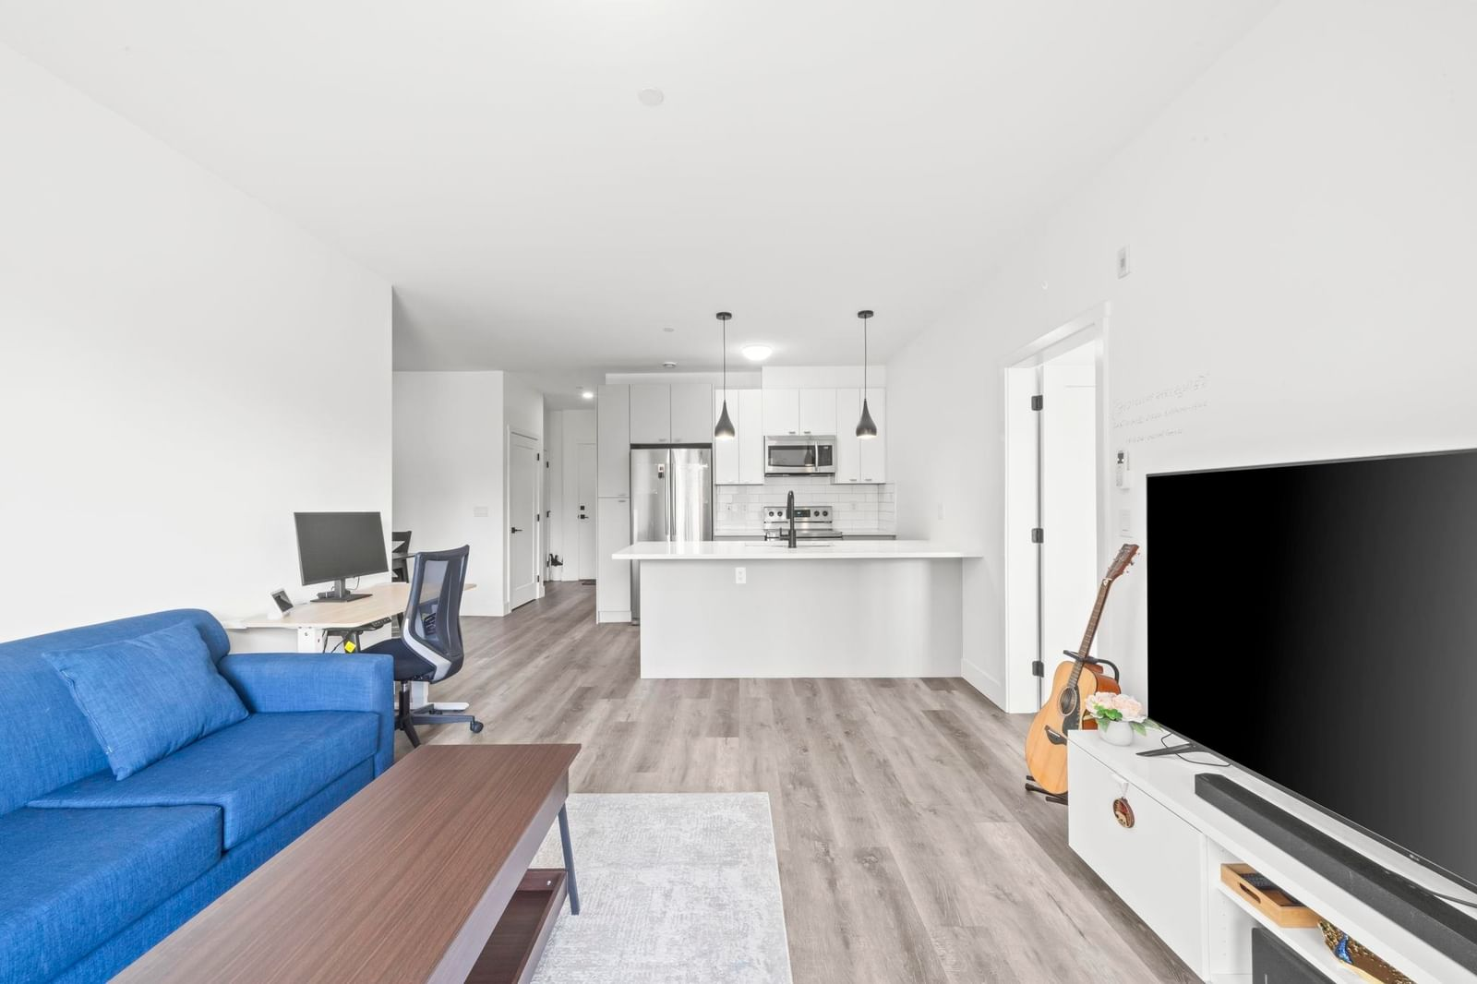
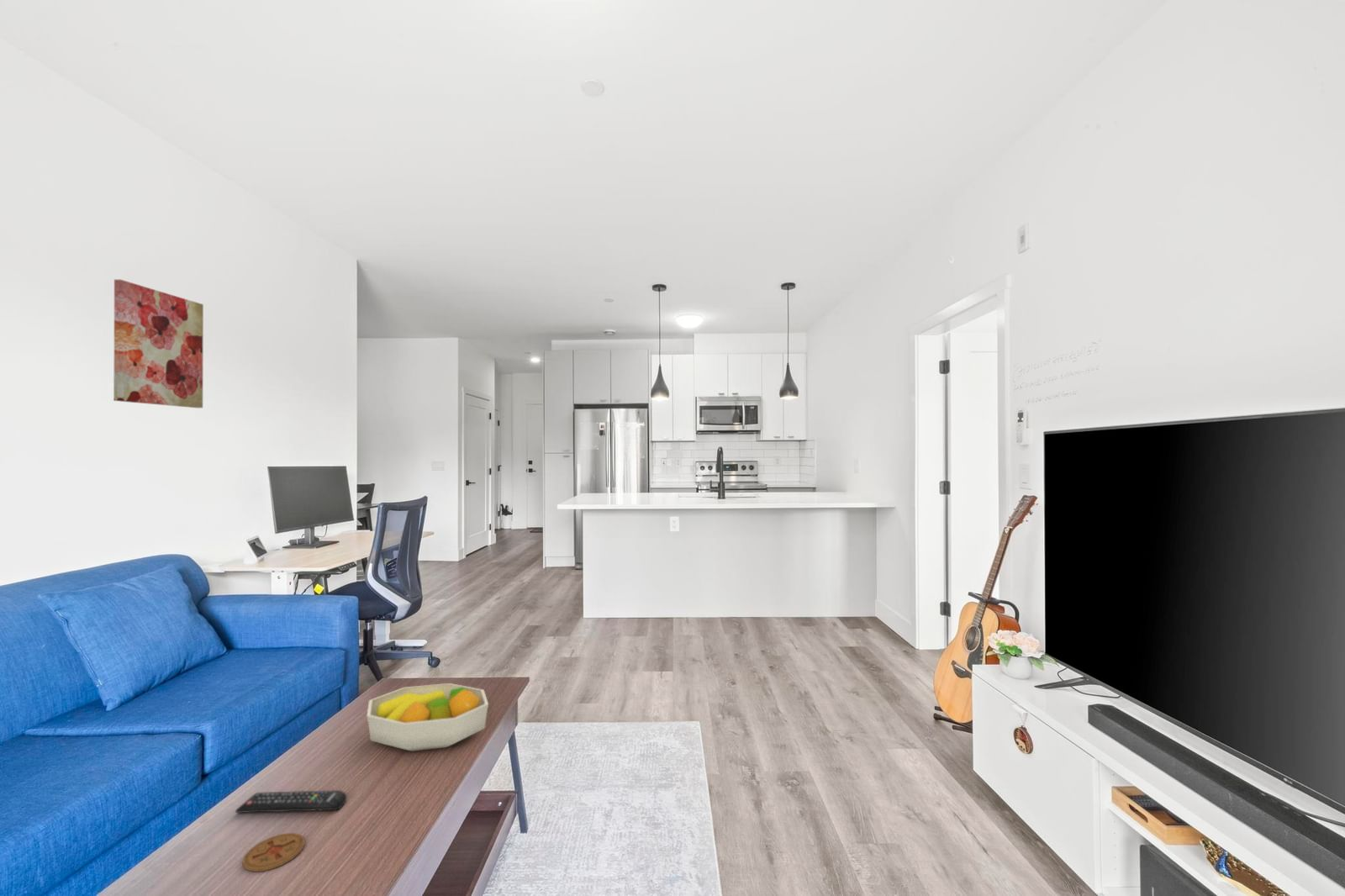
+ fruit bowl (428, 710)
+ remote control (292, 802)
+ wall art (161, 348)
+ coaster (274, 851)
